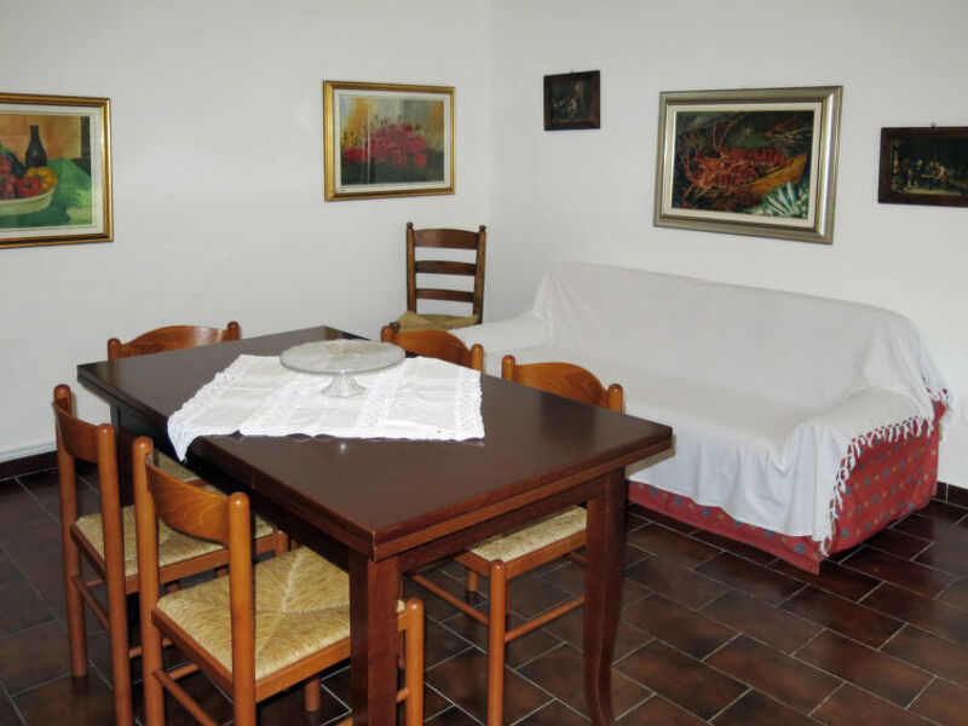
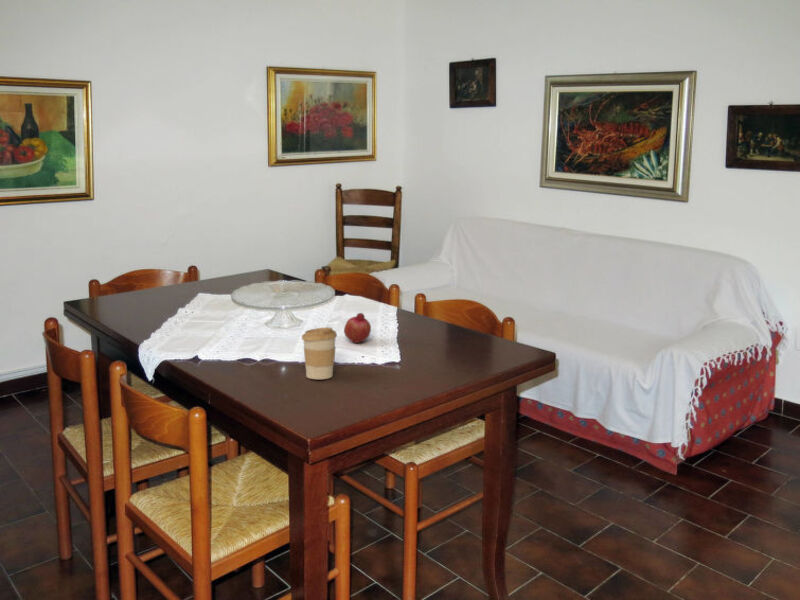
+ coffee cup (319, 352)
+ fruit (357, 327)
